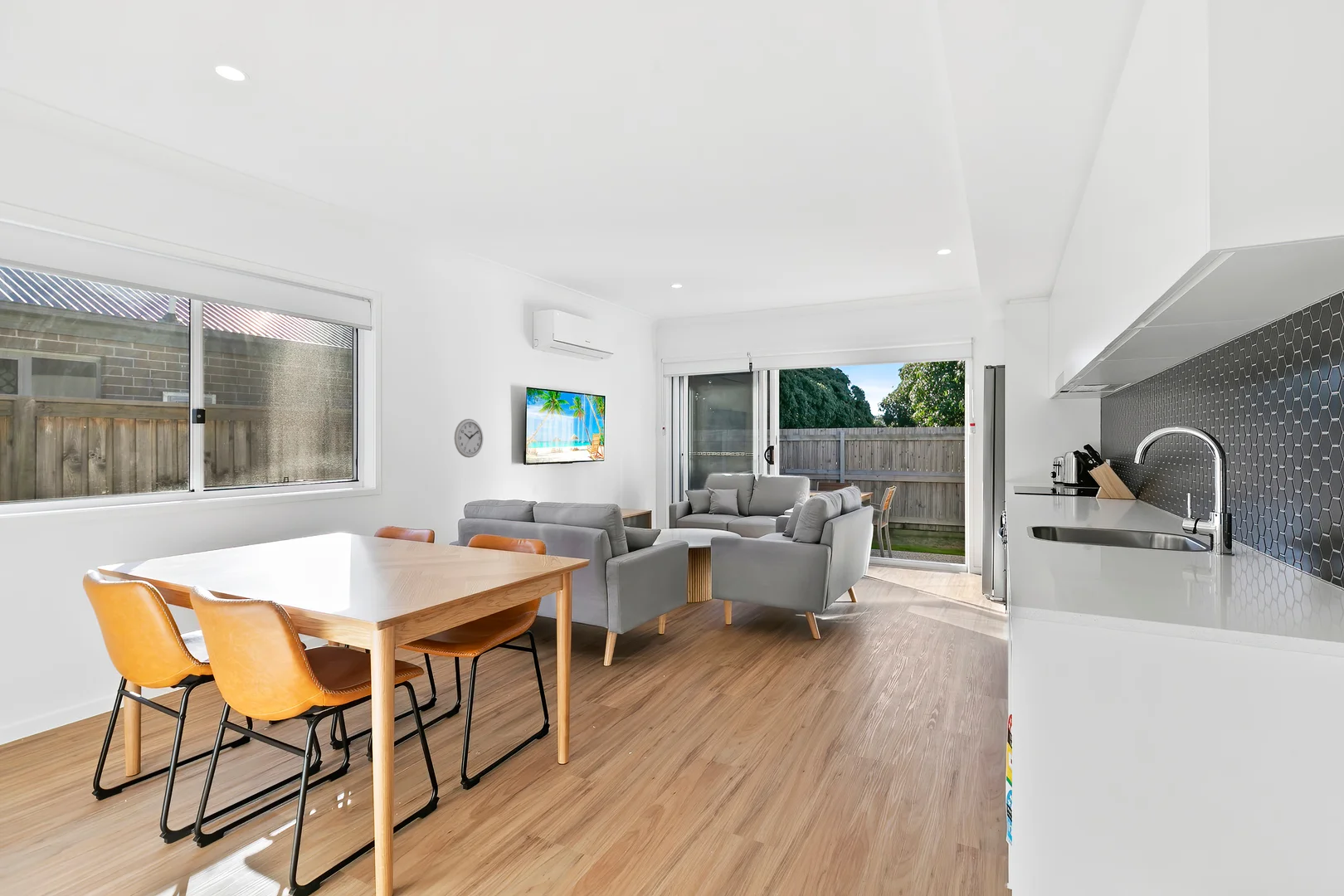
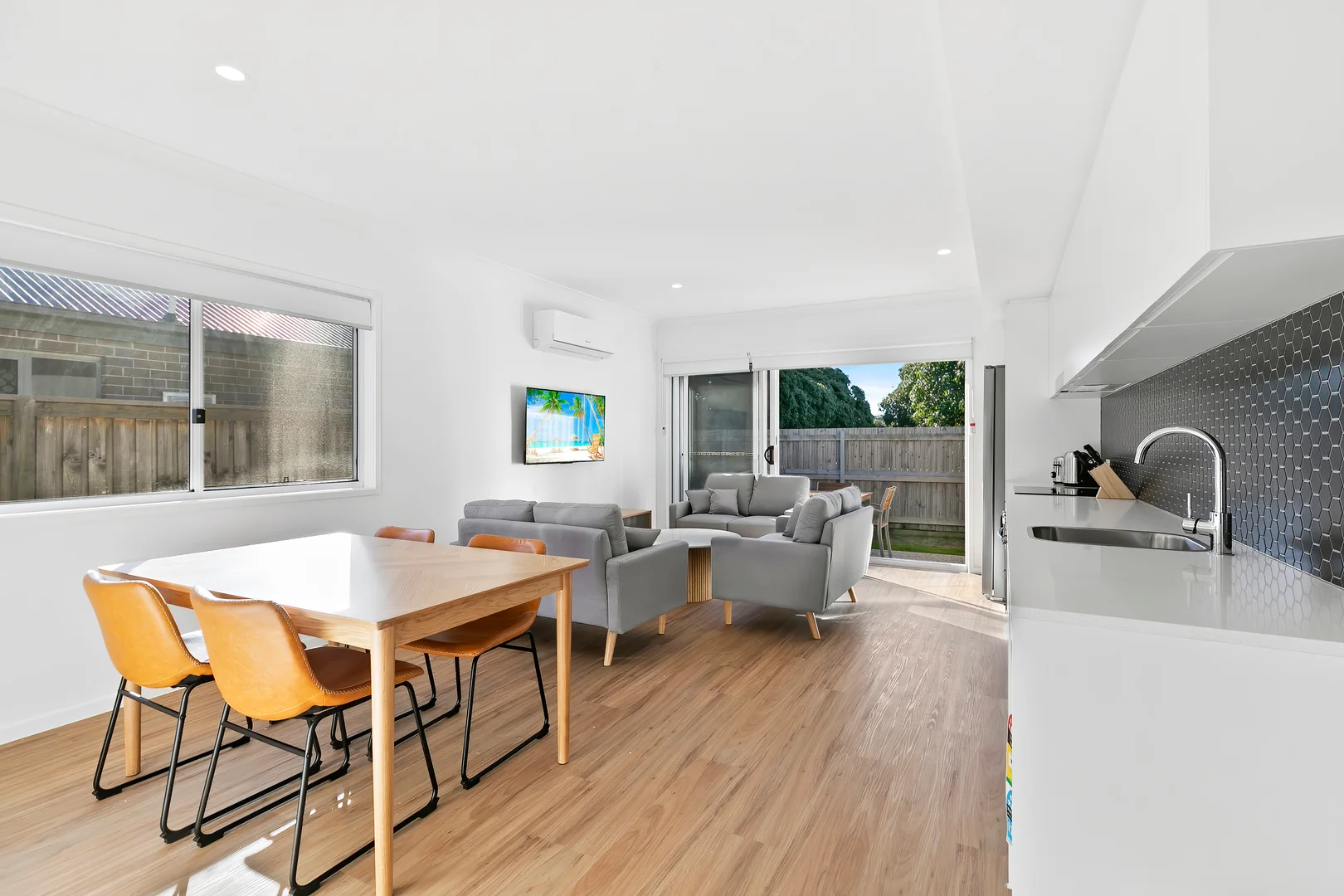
- wall clock (470, 438)
